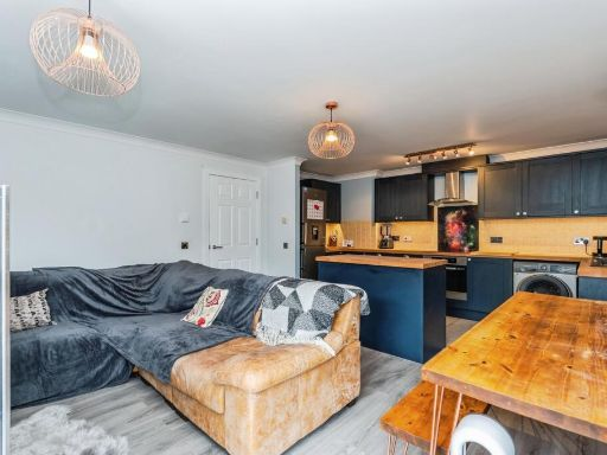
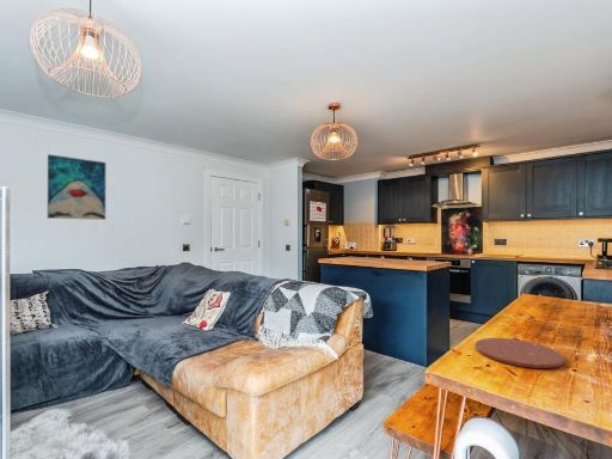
+ wall art (78, 189)
+ plate (516, 351)
